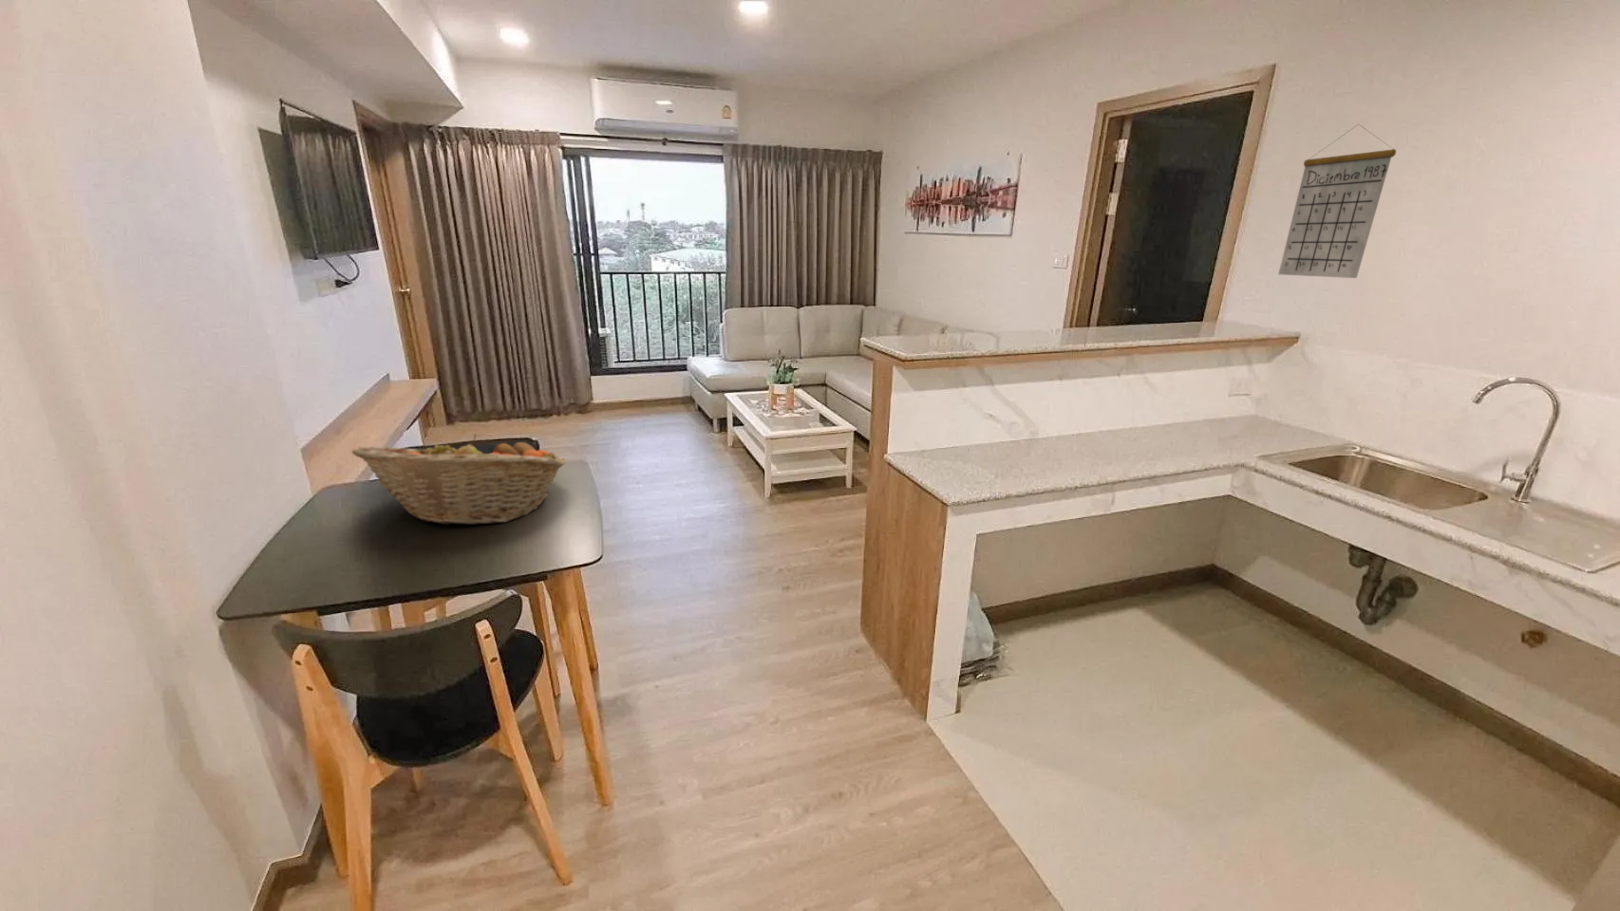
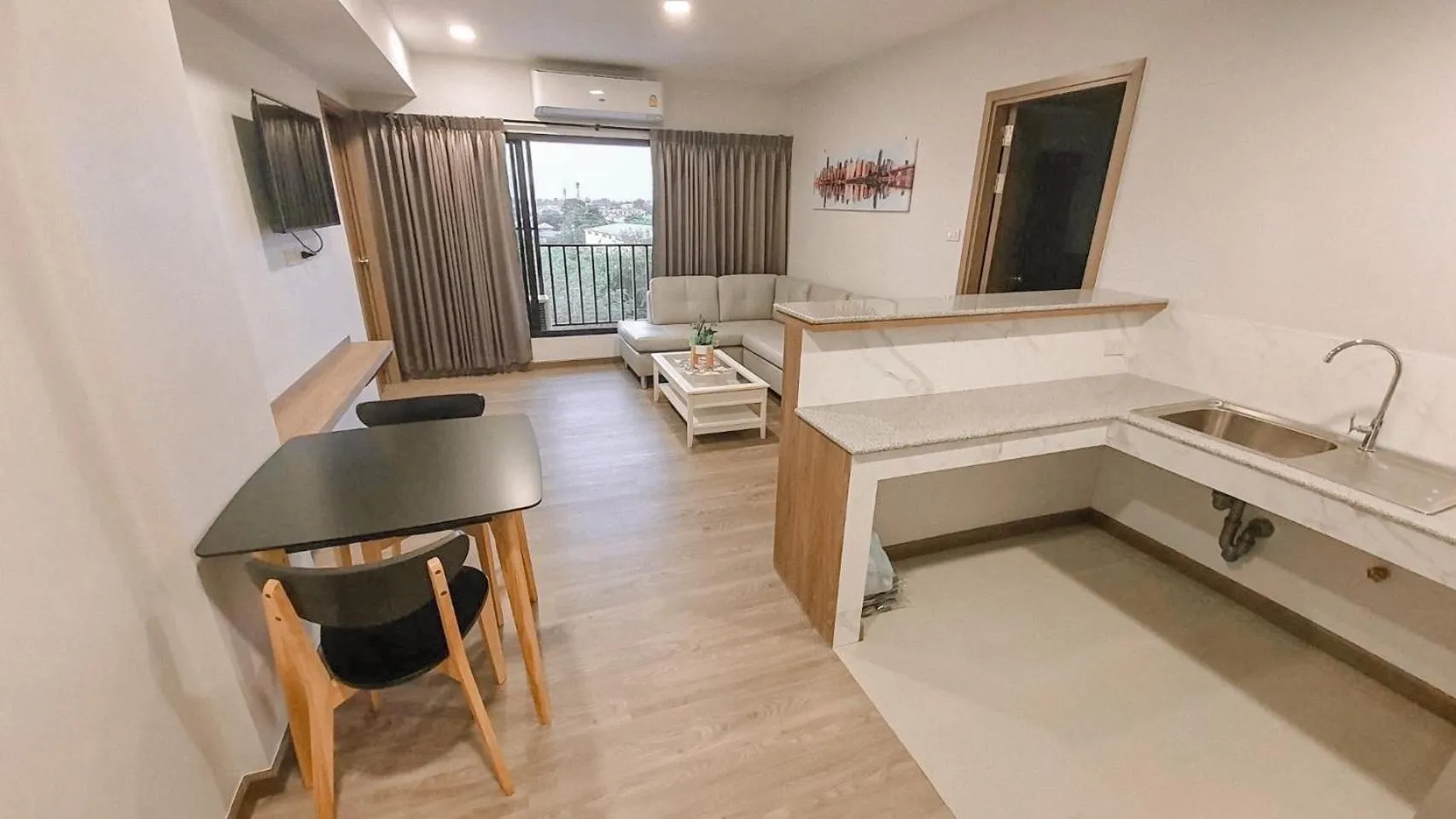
- calendar (1335, 202)
- fruit basket (466, 469)
